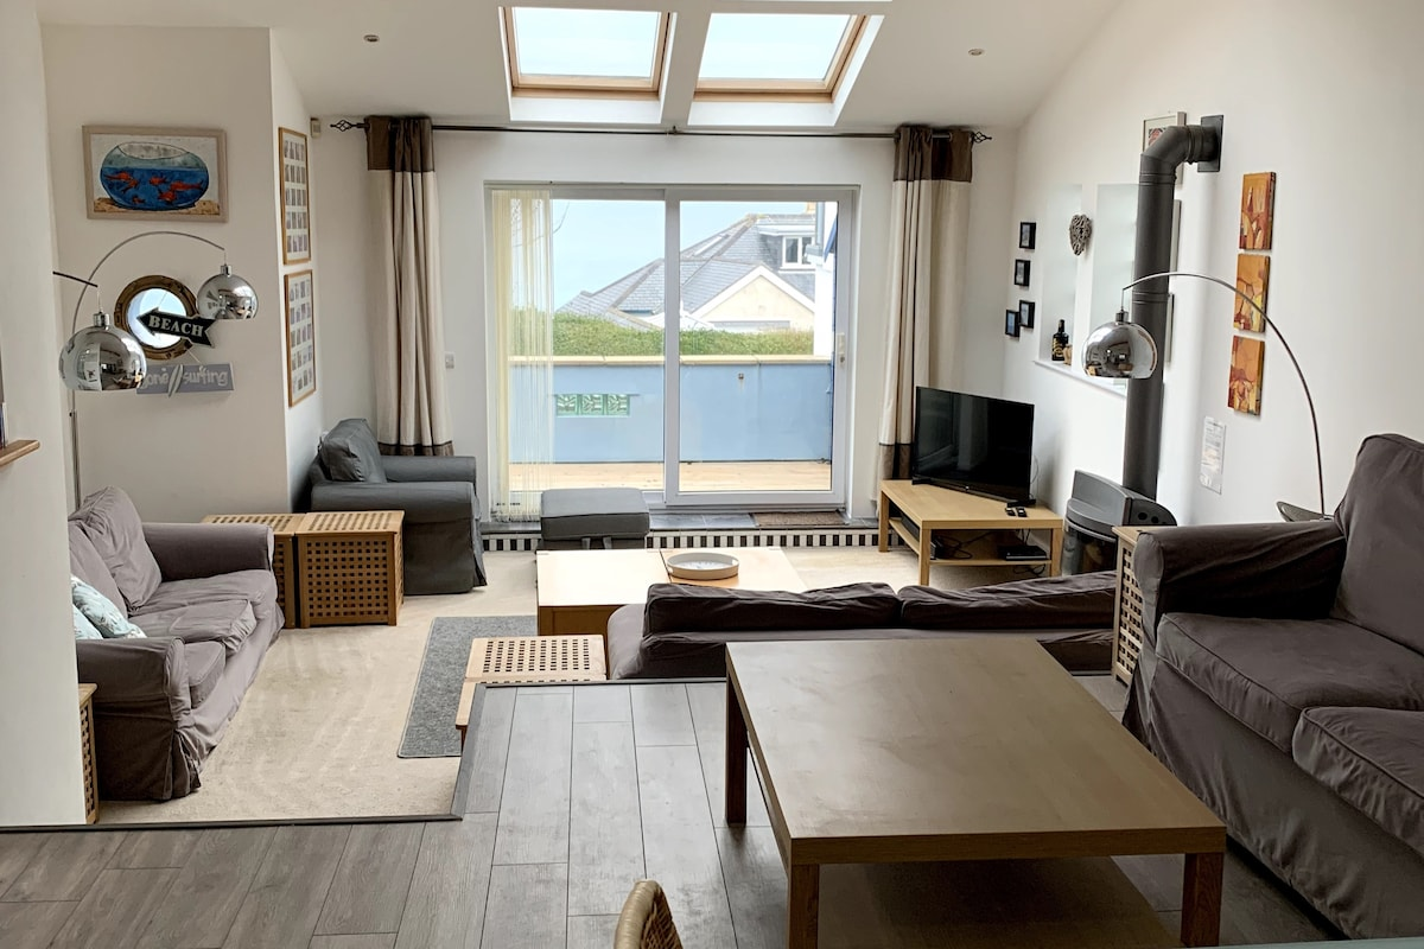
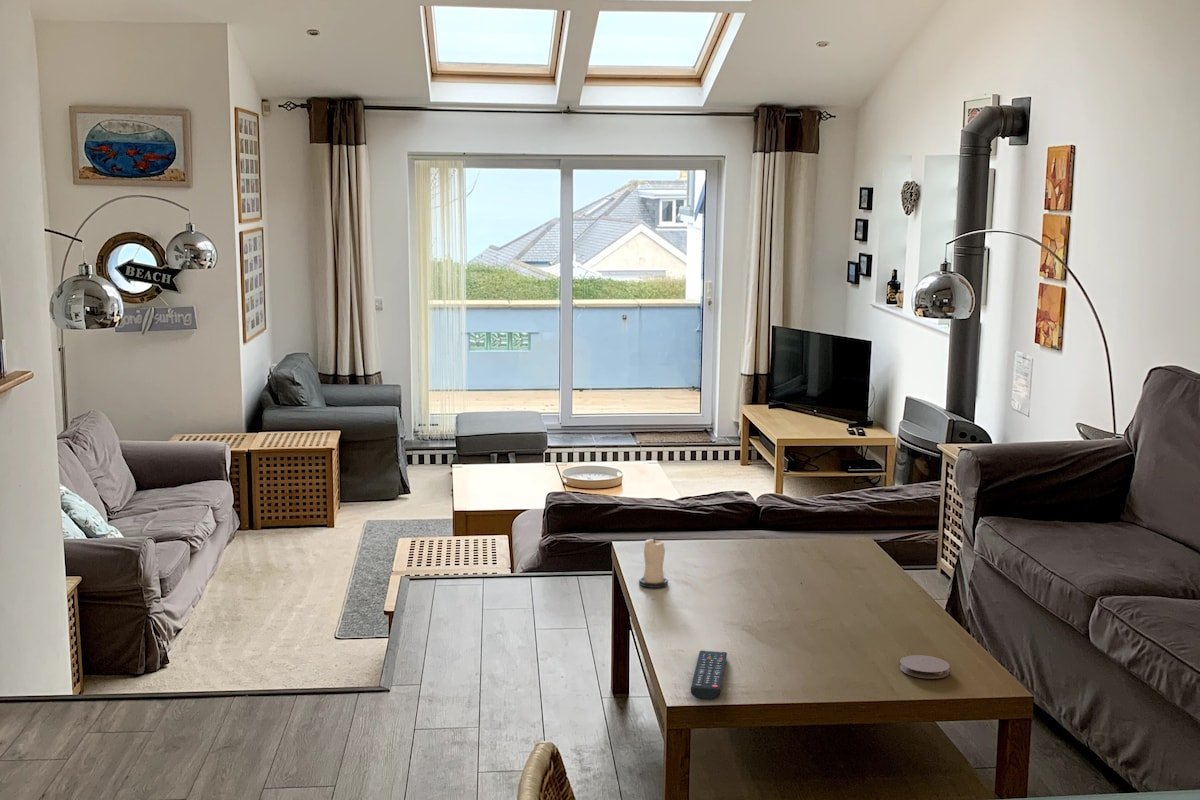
+ coaster (924, 666)
+ remote control (709, 673)
+ candle (653, 560)
